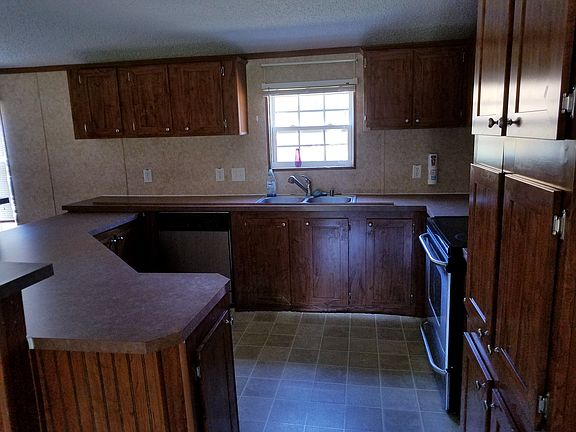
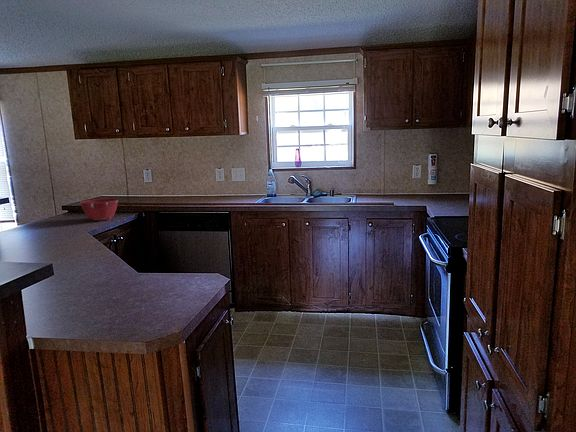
+ mixing bowl (100, 209)
